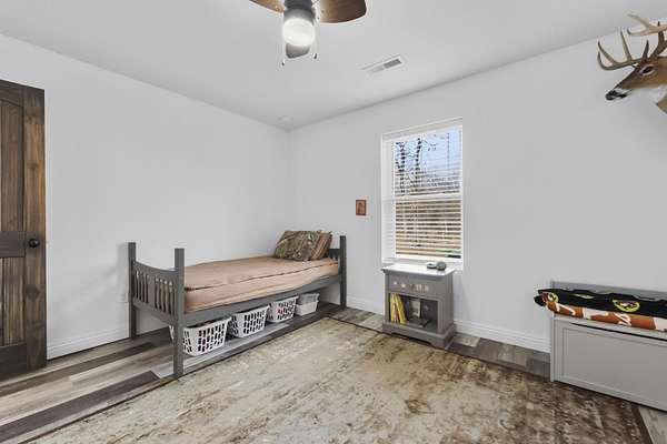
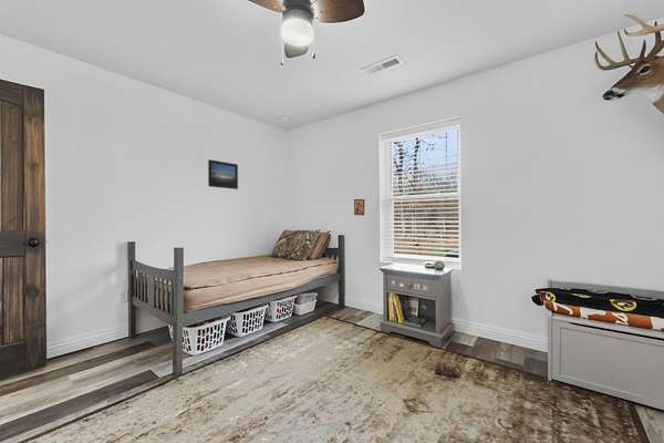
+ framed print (224, 175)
+ toy train (445, 367)
